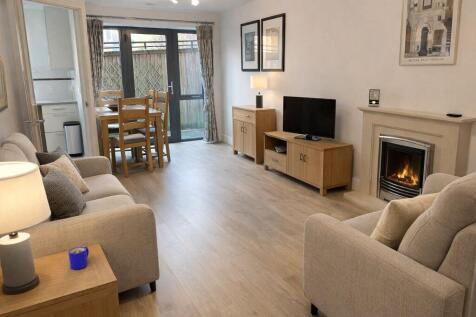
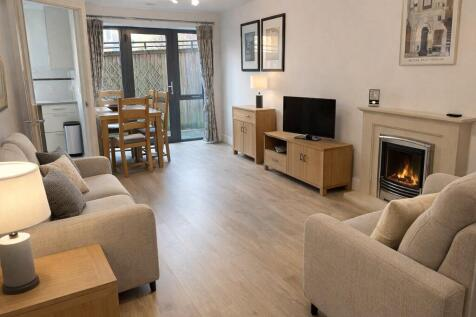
- mug (80, 255)
